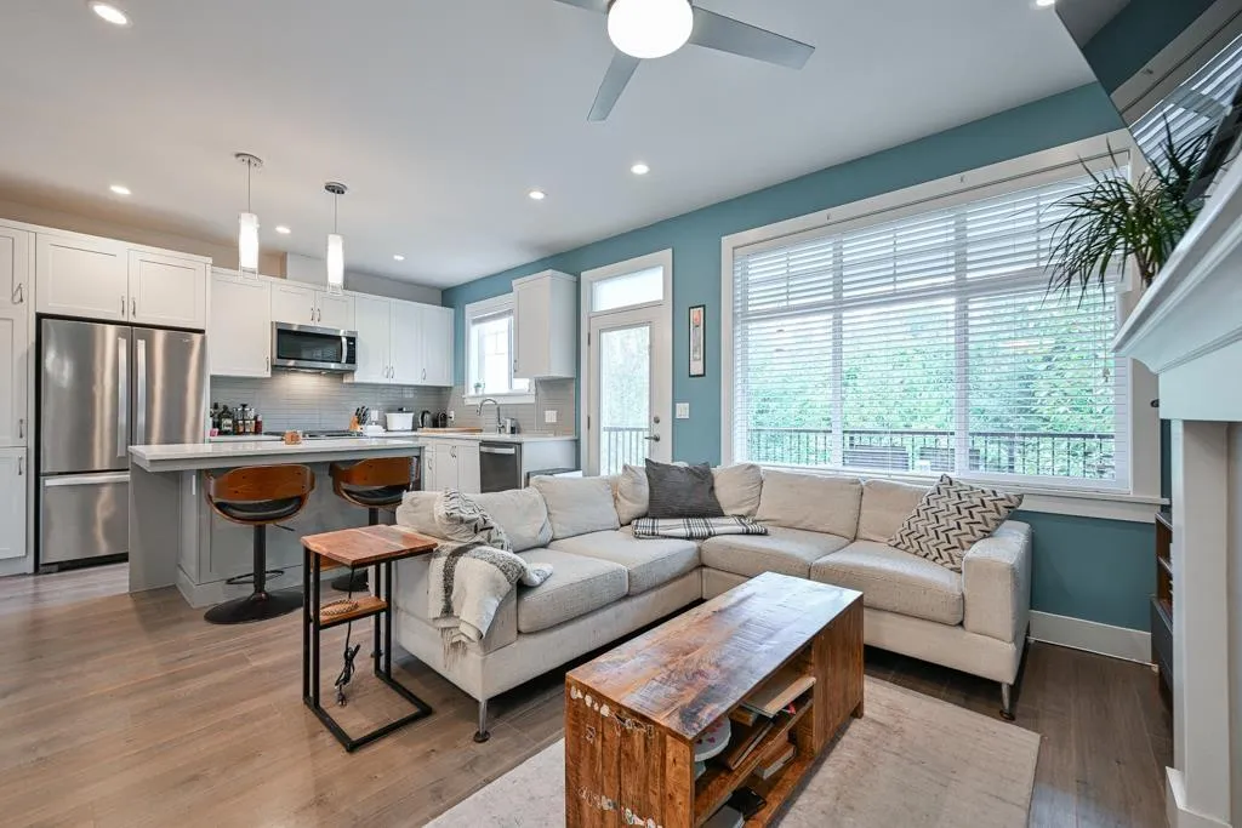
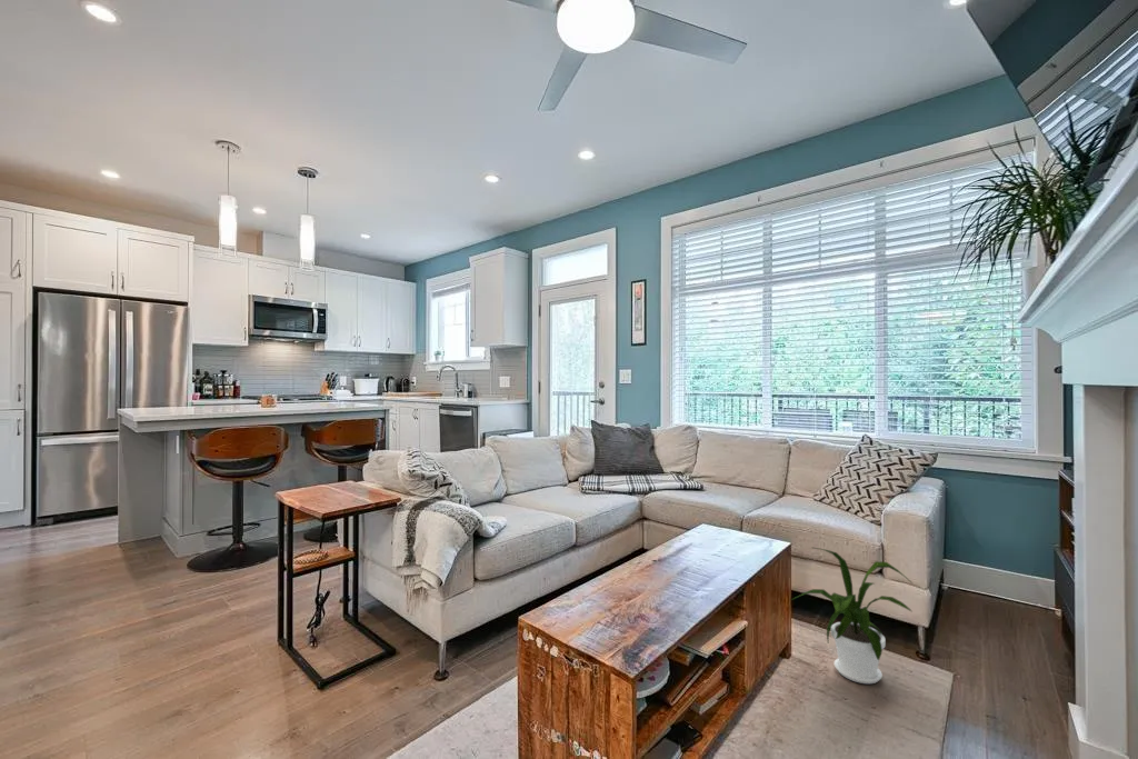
+ house plant (855, 611)
